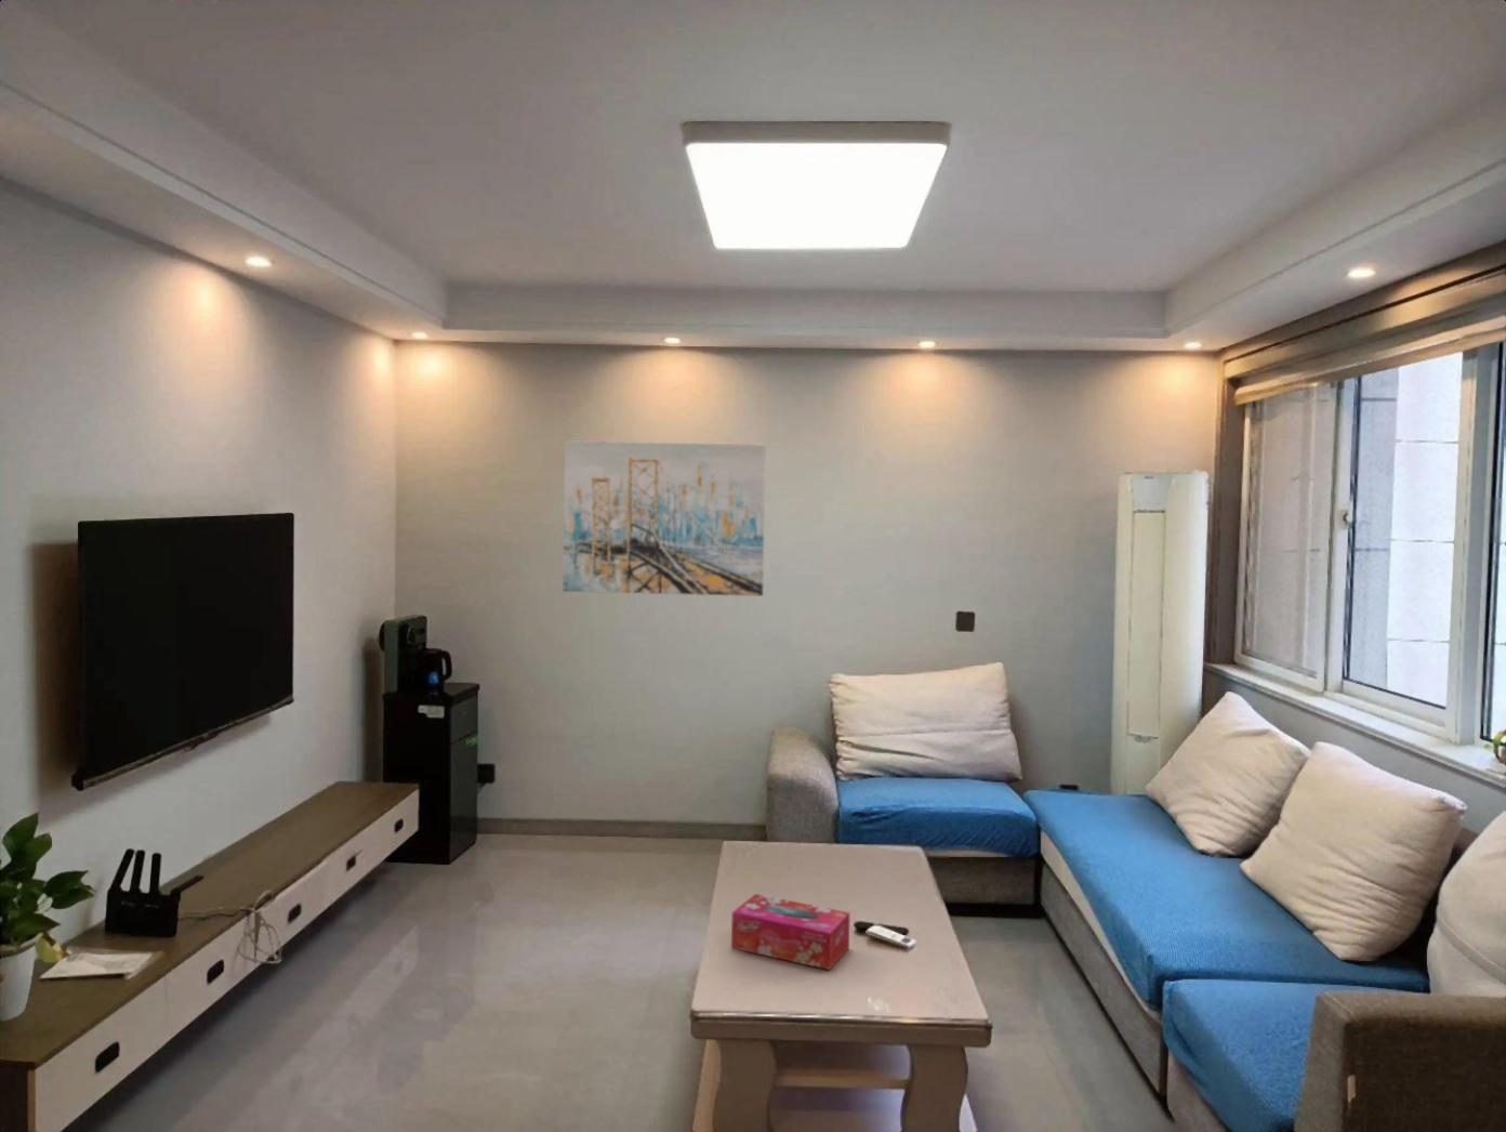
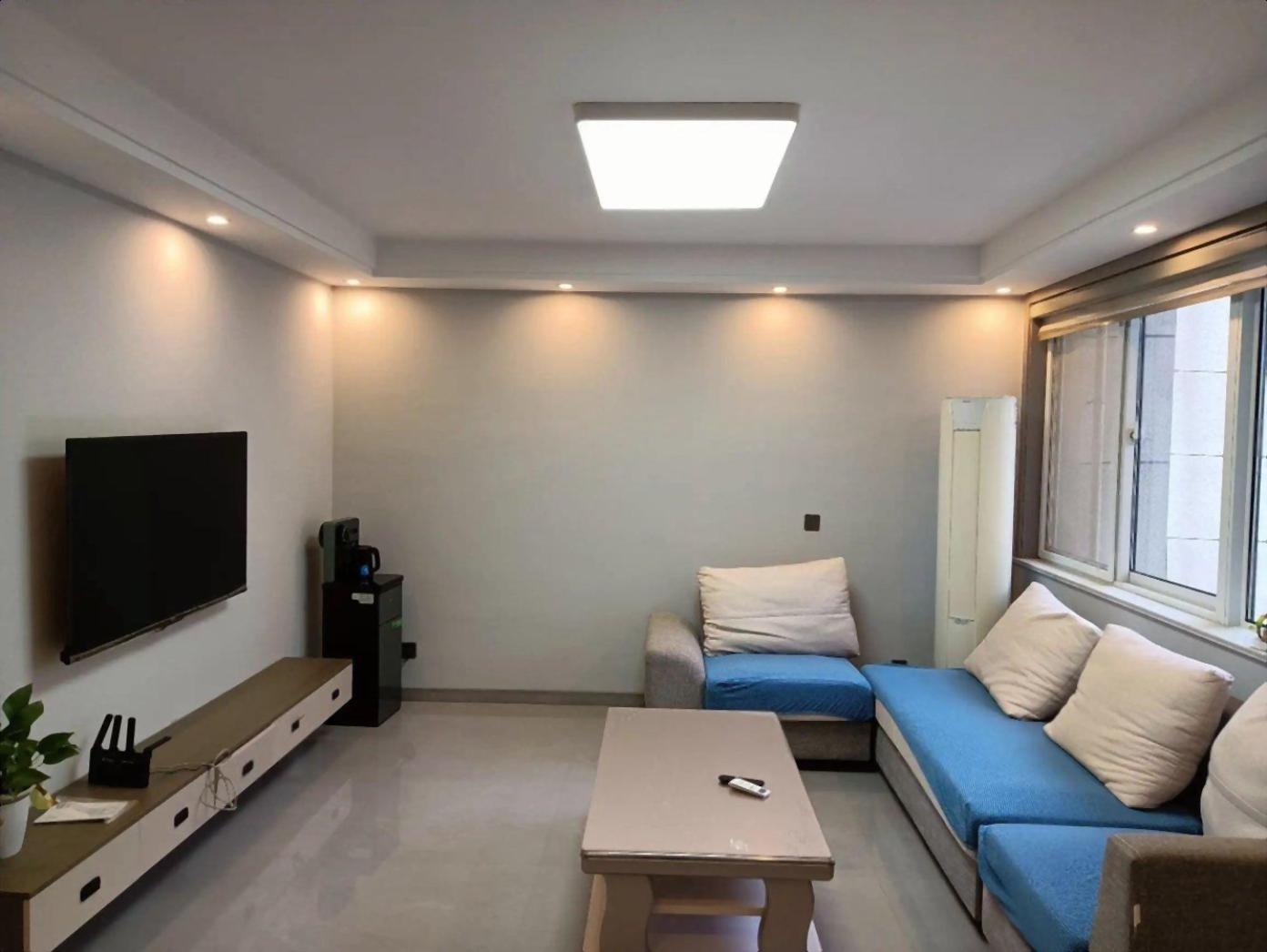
- wall art (663, 518)
- tissue box (789, 930)
